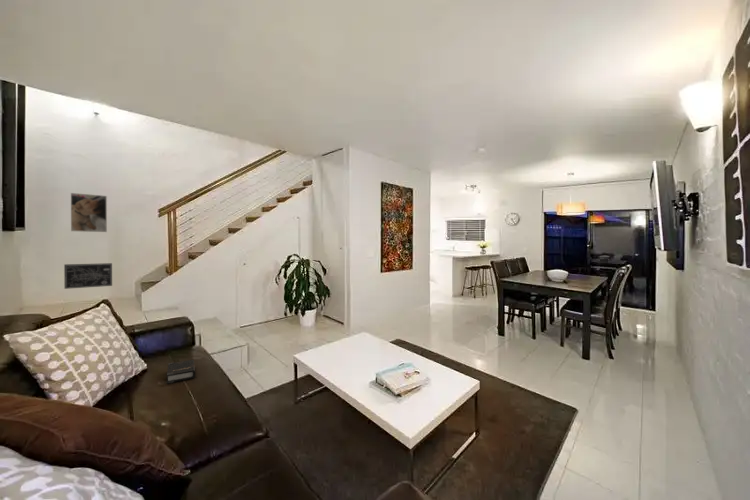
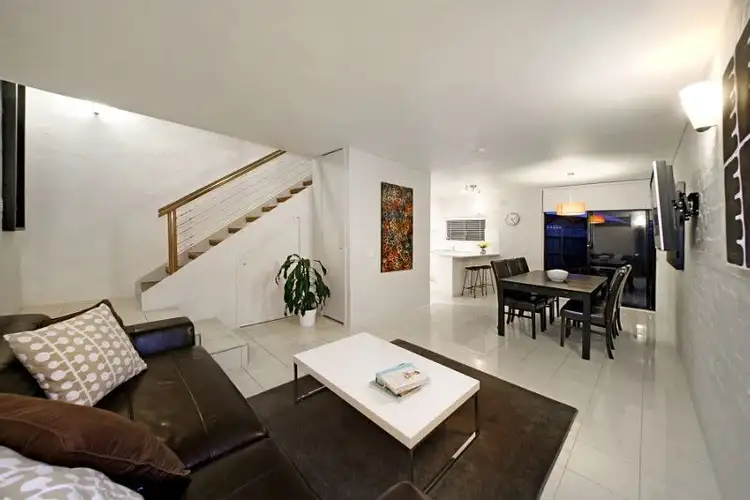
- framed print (89, 213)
- wall art (89, 275)
- hardback book (181, 370)
